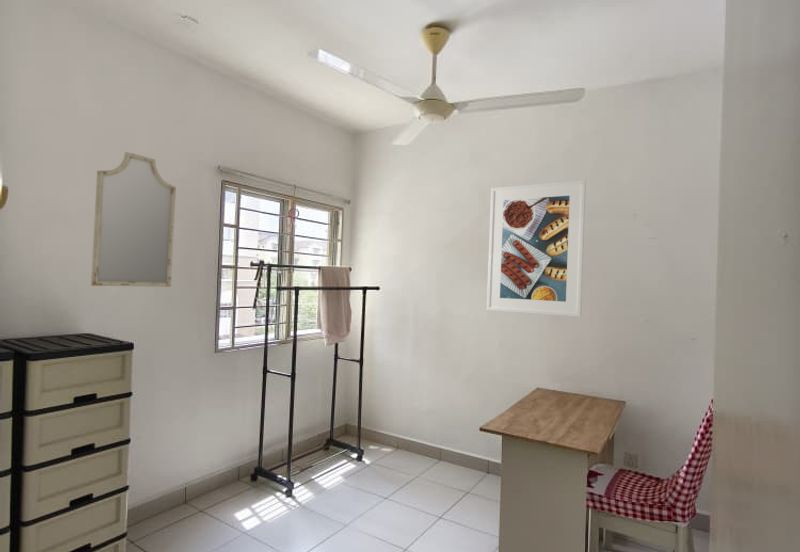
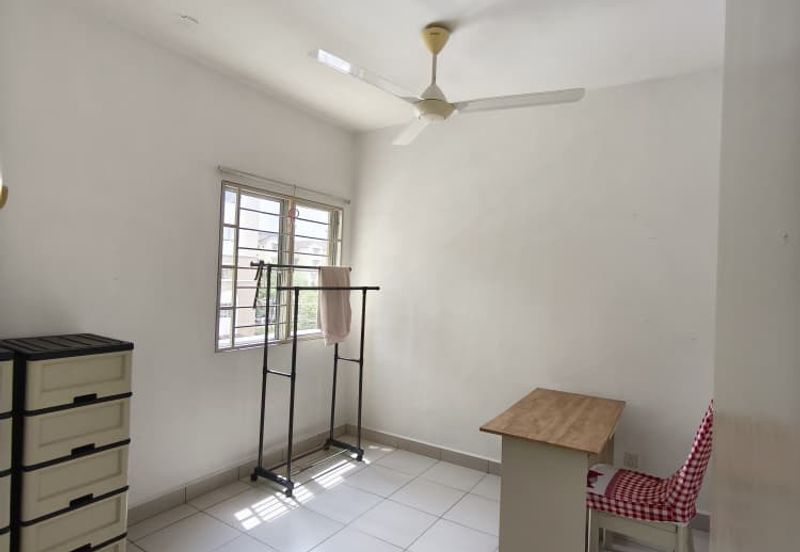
- home mirror (137, 220)
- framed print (533, 248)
